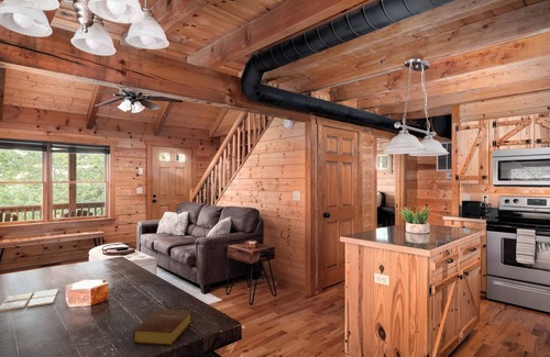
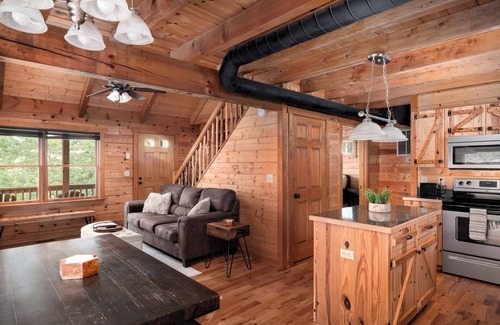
- bible (164, 325)
- drink coaster (29, 299)
